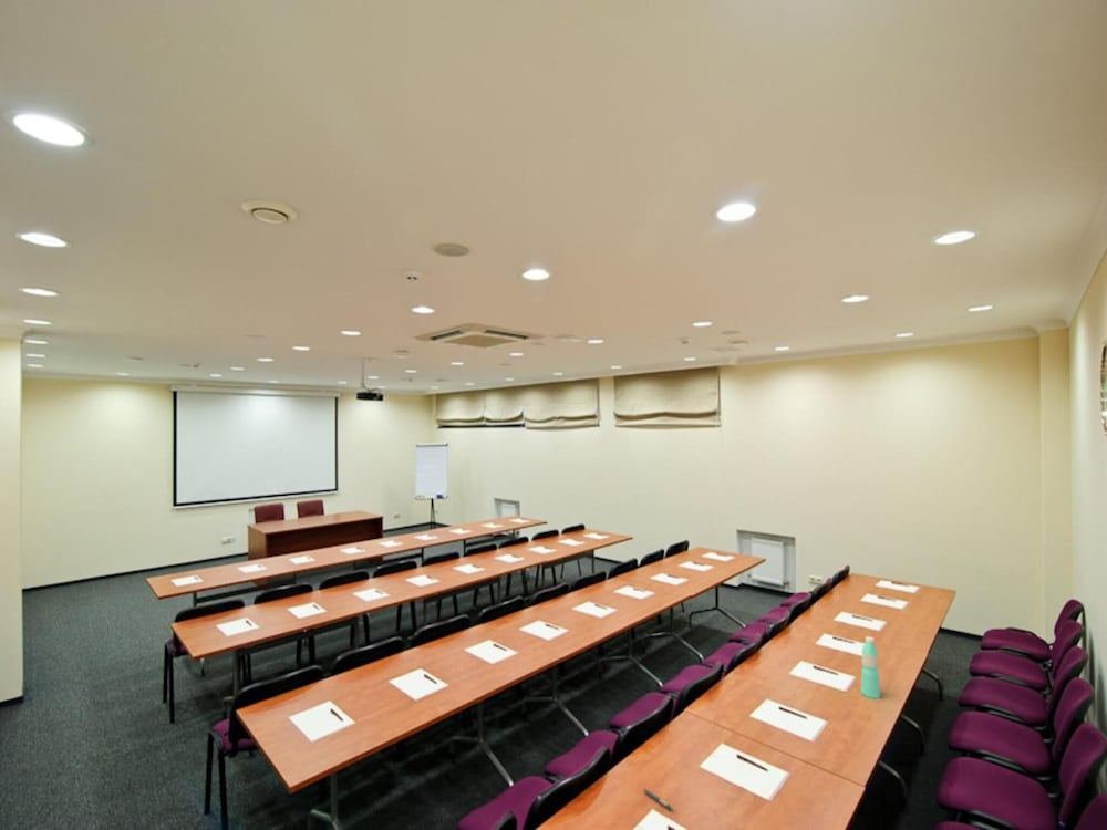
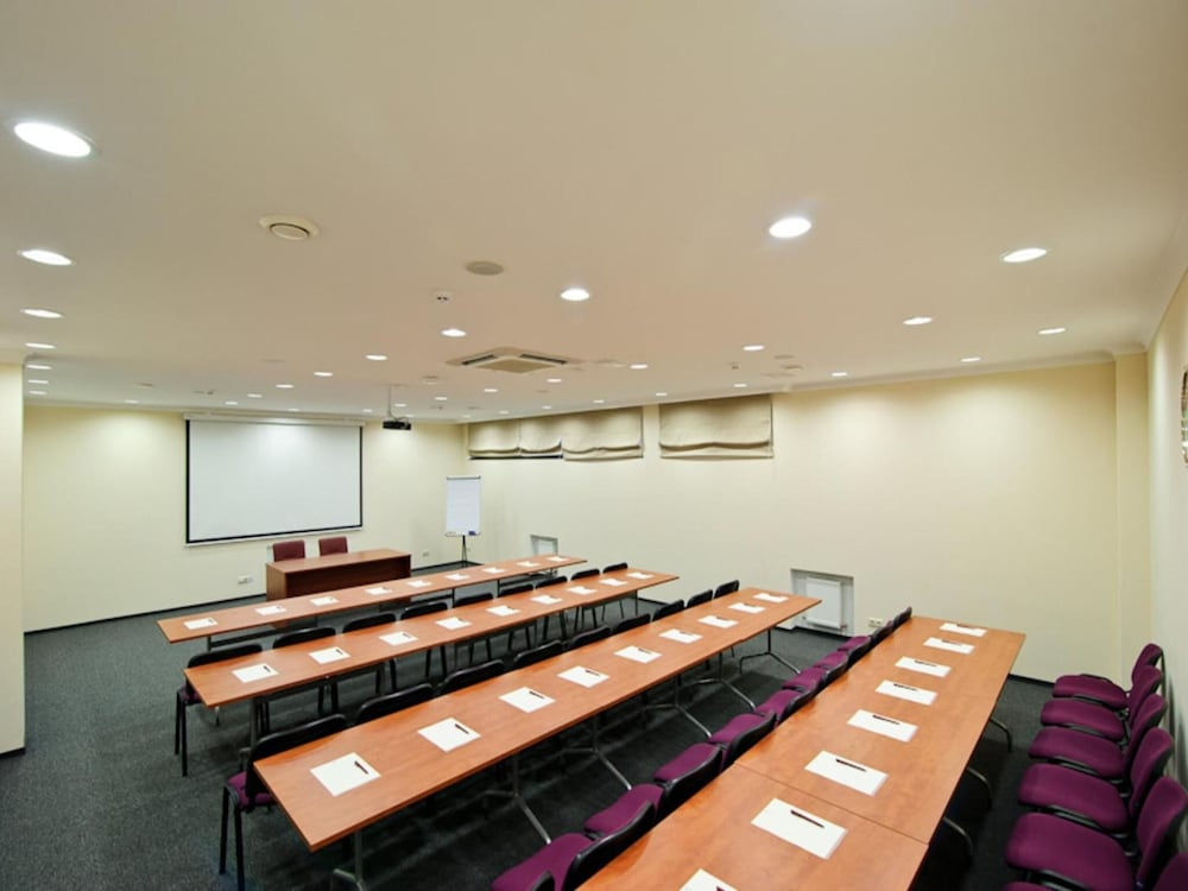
- pen (658, 798)
- water bottle (870, 665)
